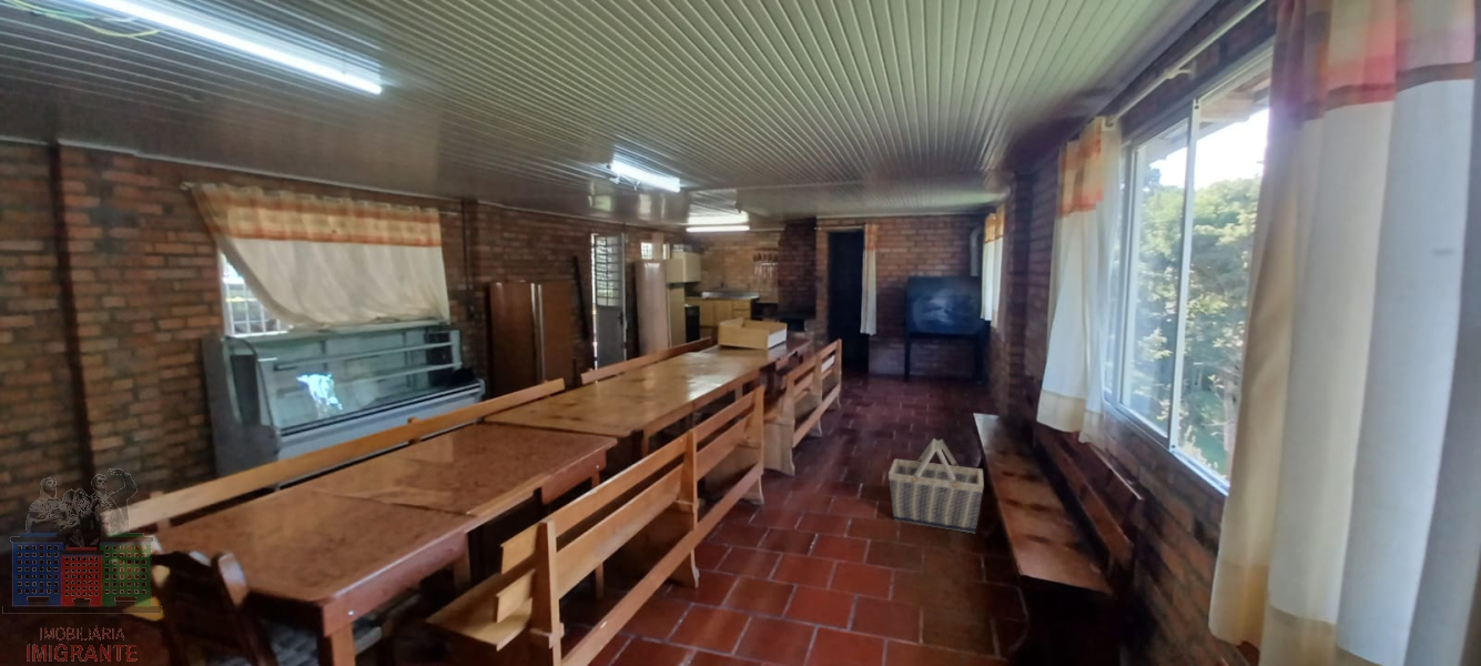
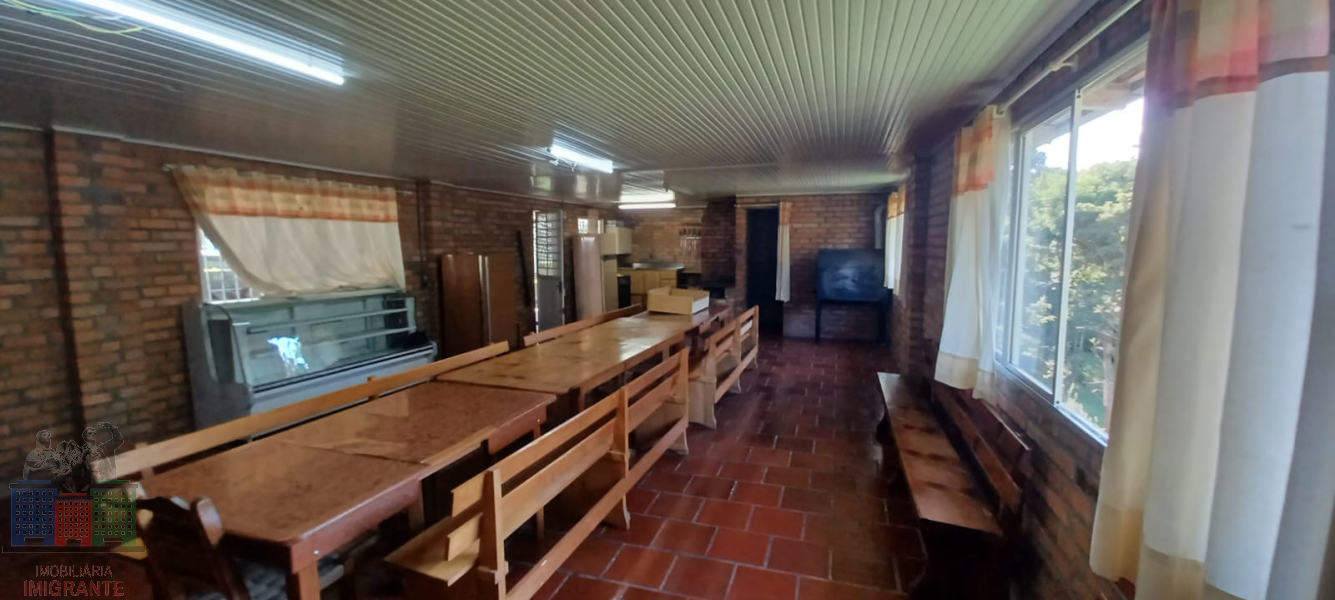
- basket (935, 481)
